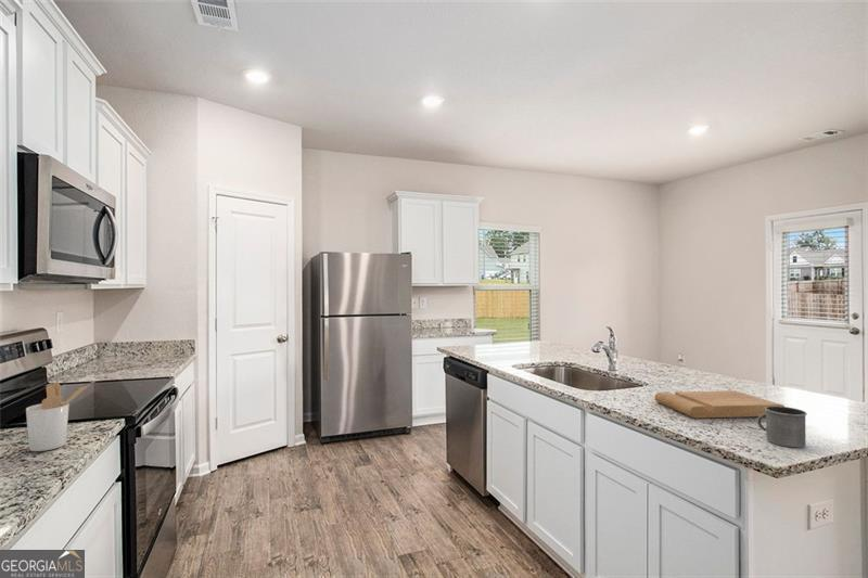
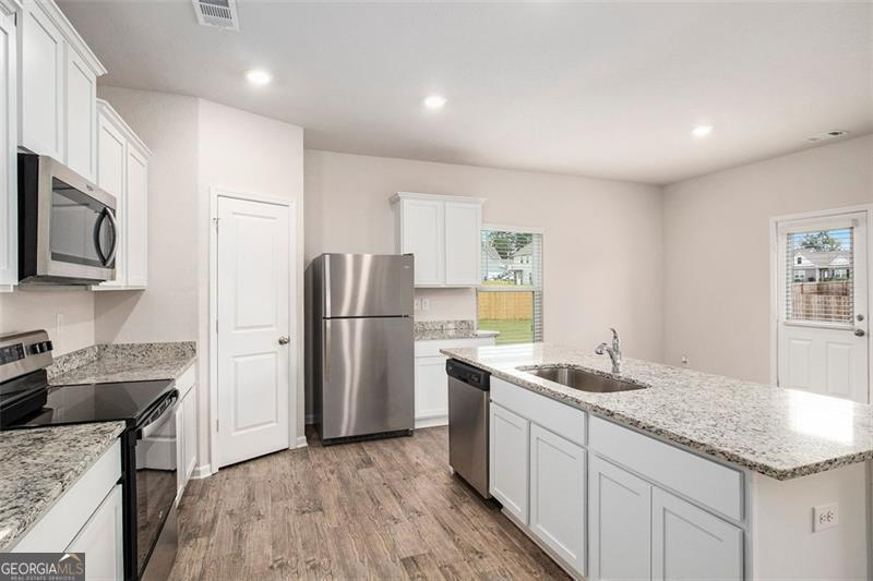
- cutting board (716, 403)
- utensil holder (59, 414)
- mug (780, 425)
